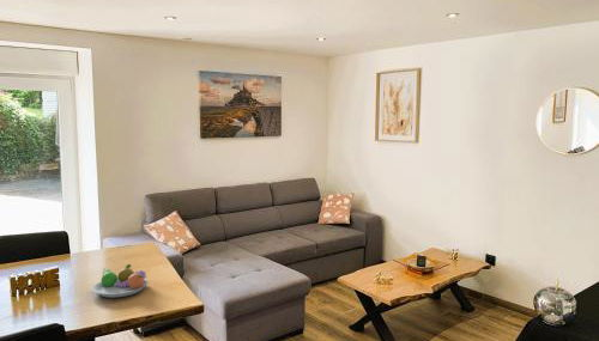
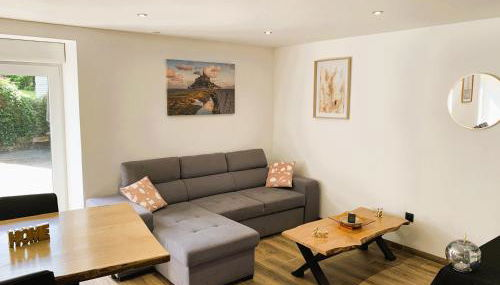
- fruit bowl (120, 279)
